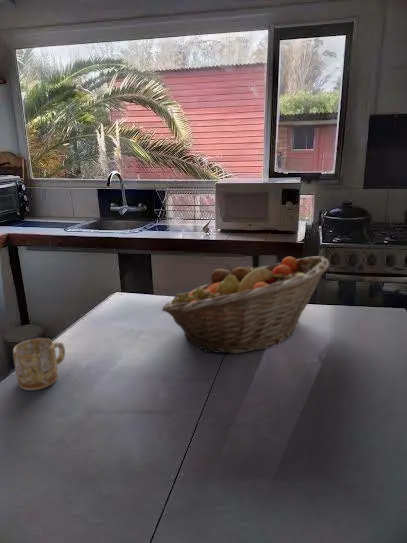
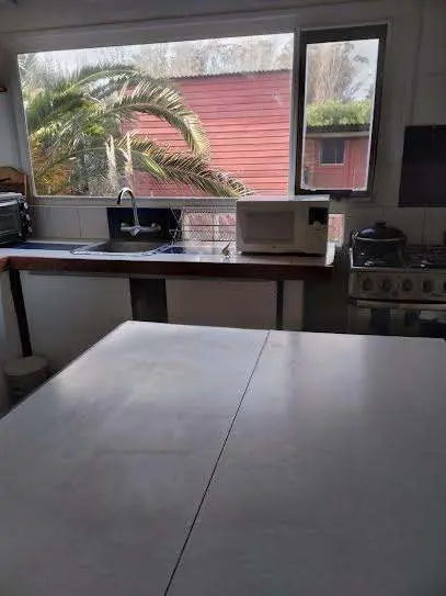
- mug (42, 360)
- fruit basket (248, 295)
